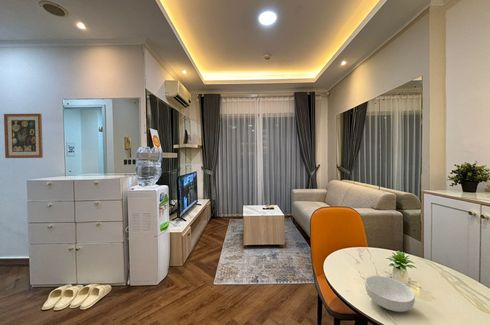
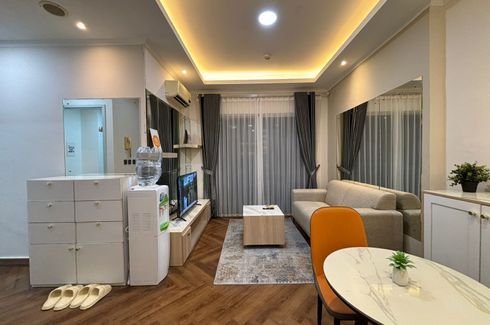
- cereal bowl (388, 295)
- wall art (23, 135)
